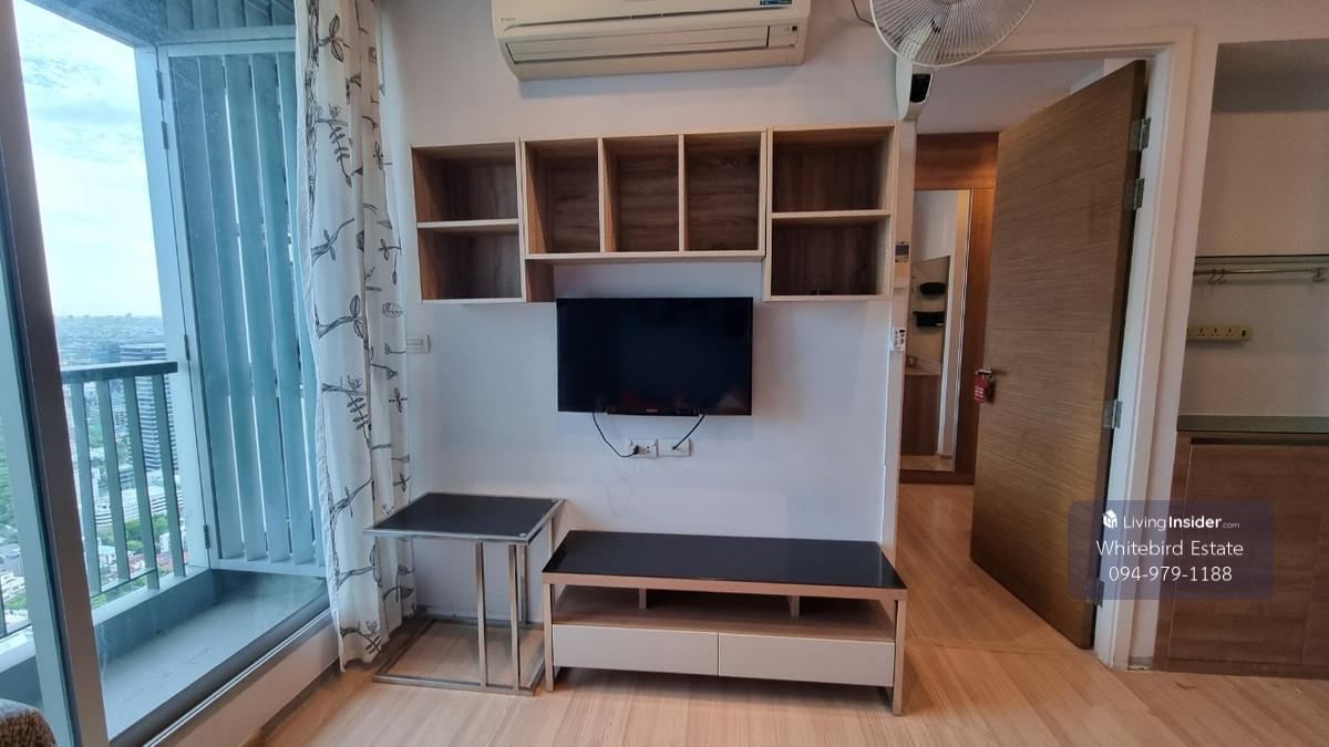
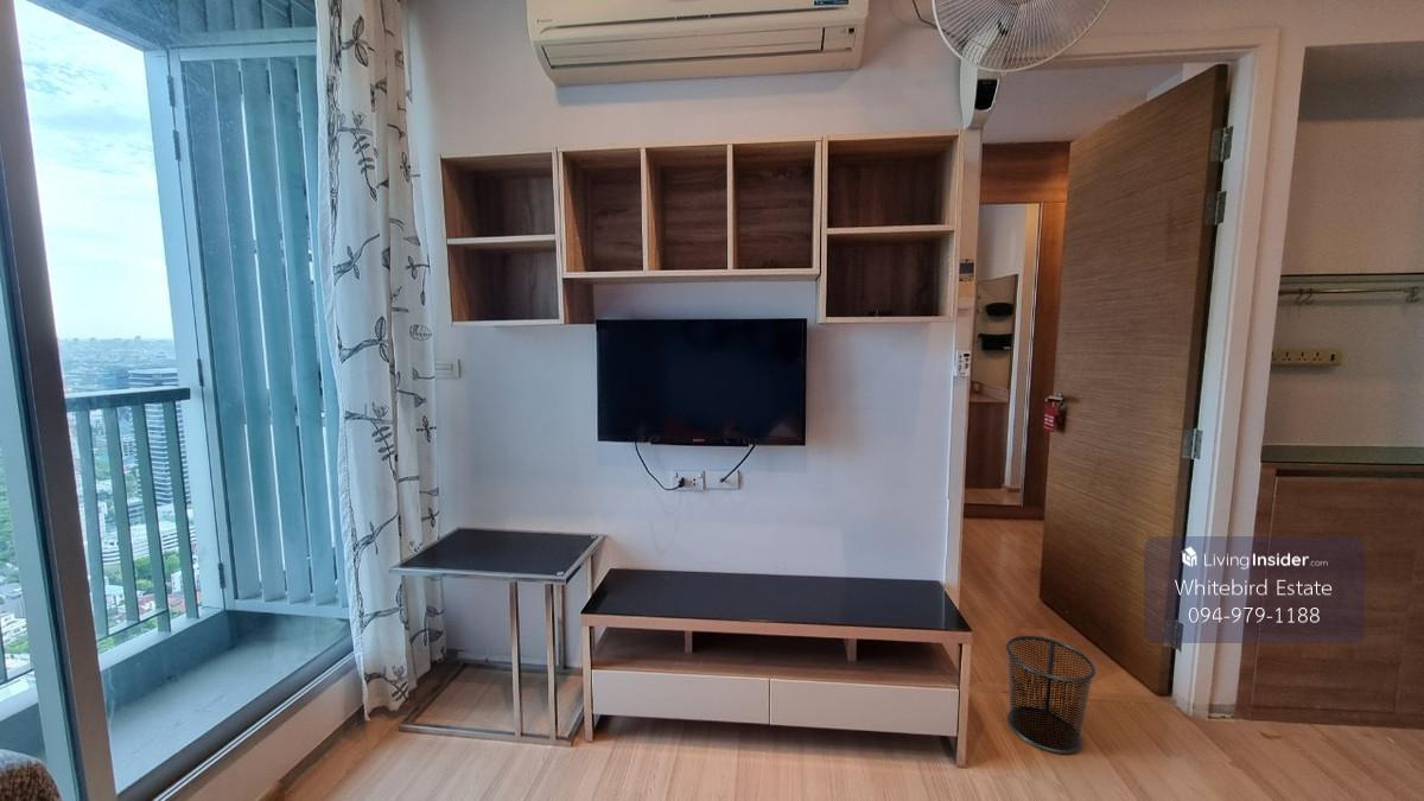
+ waste bin (1045, 692)
